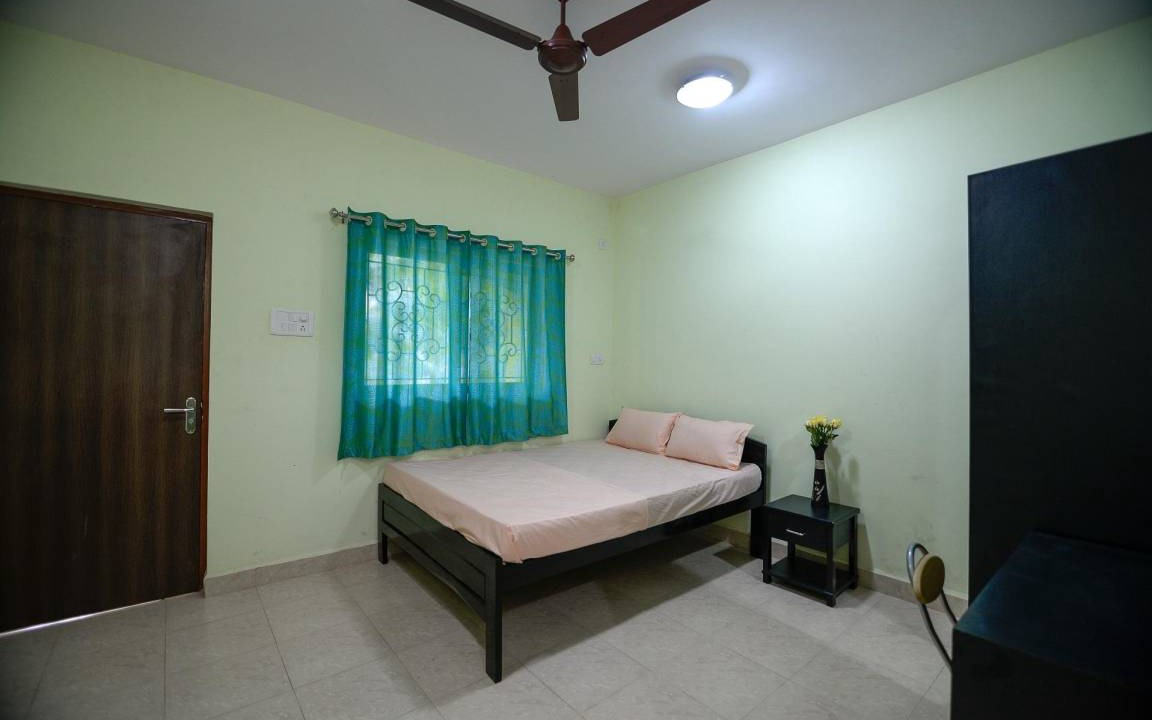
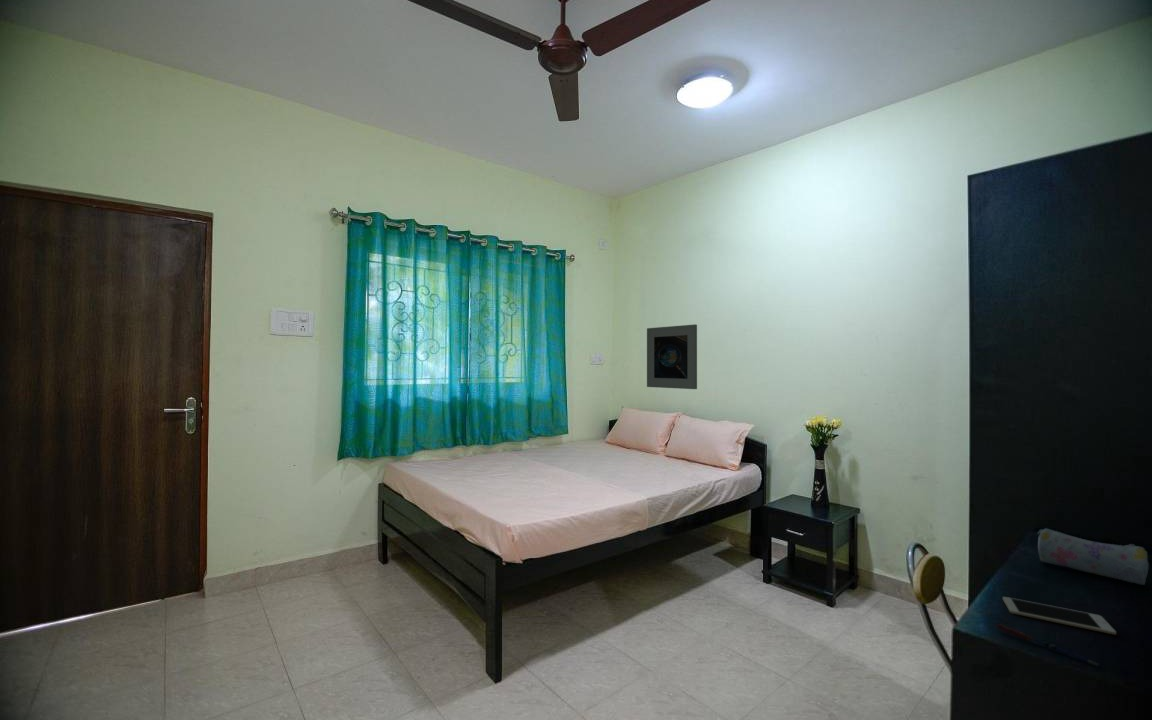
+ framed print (670, 357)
+ cell phone (1055, 614)
+ pen (1044, 643)
+ pencil case (1090, 554)
